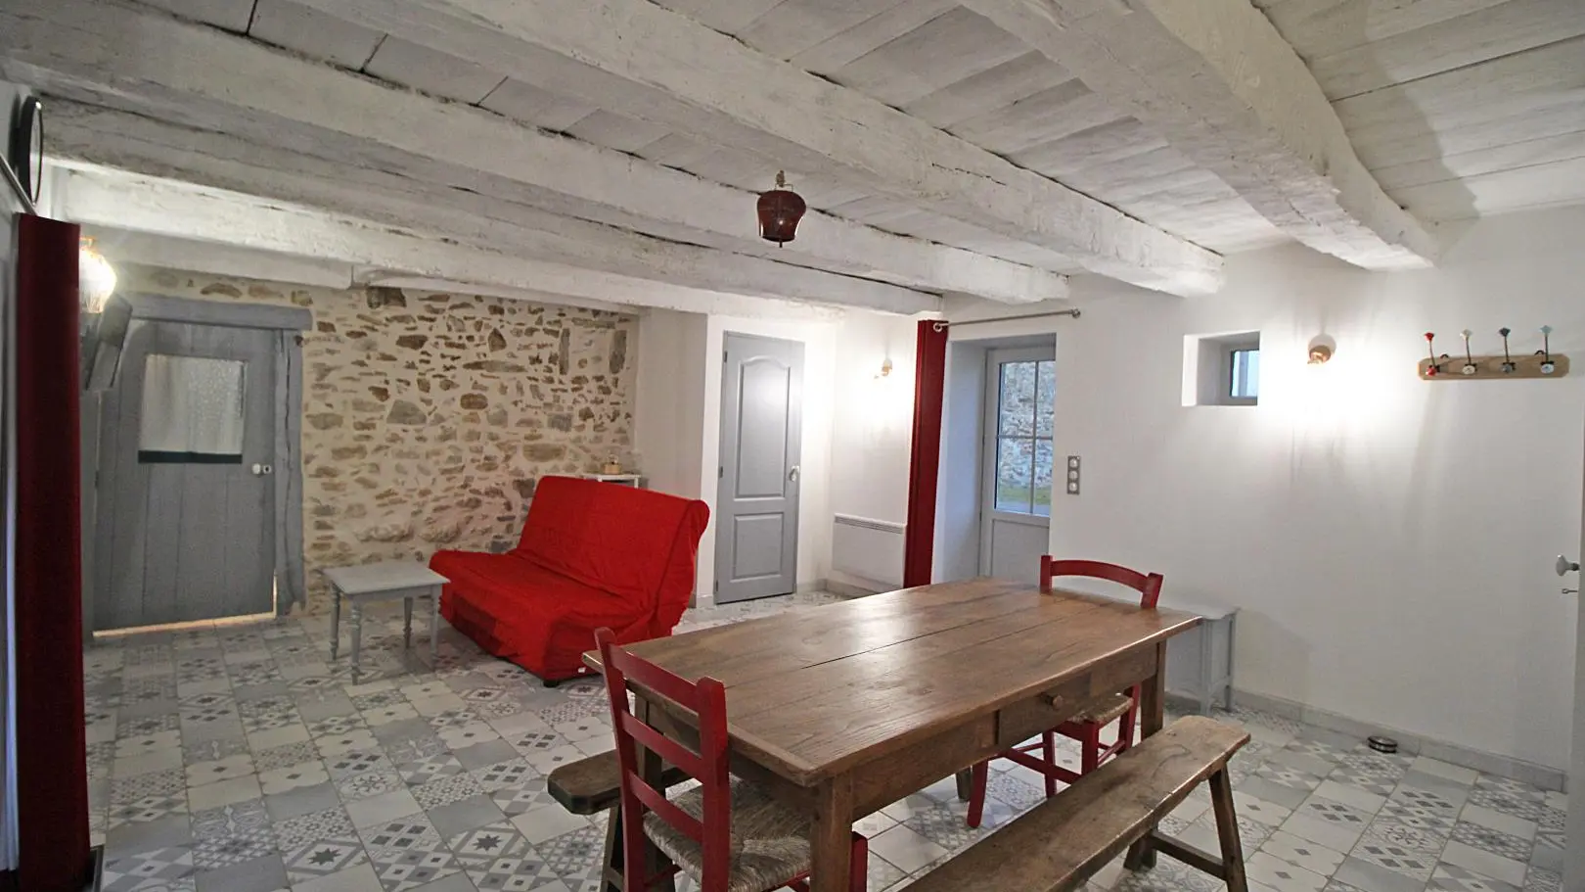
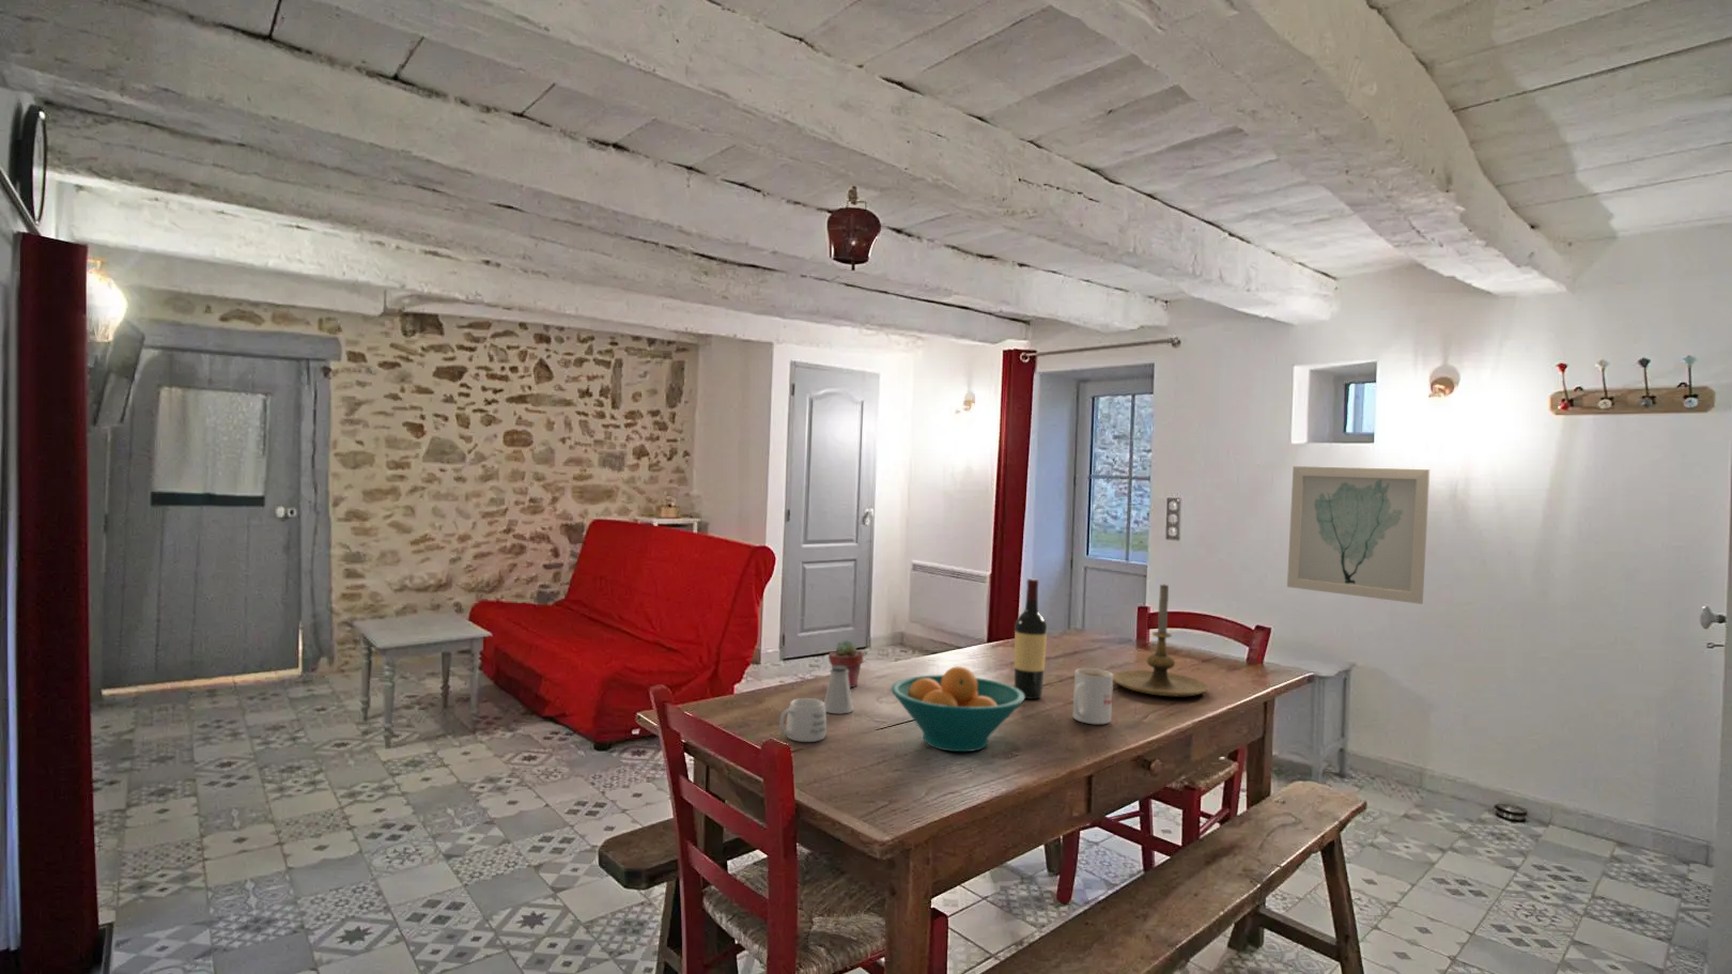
+ candle holder (1161, 635)
+ wall art (1354, 530)
+ wine bottle (1030, 637)
+ mug (801, 721)
+ potted succulent (846, 661)
+ fruit bowl (956, 704)
+ saltshaker (839, 687)
+ mug (1088, 696)
